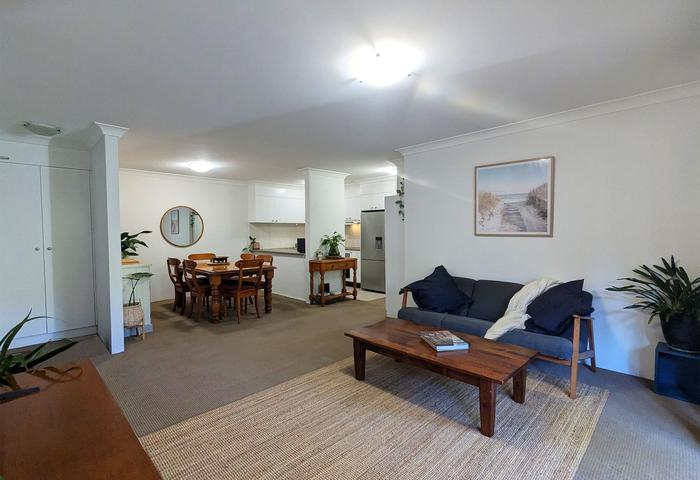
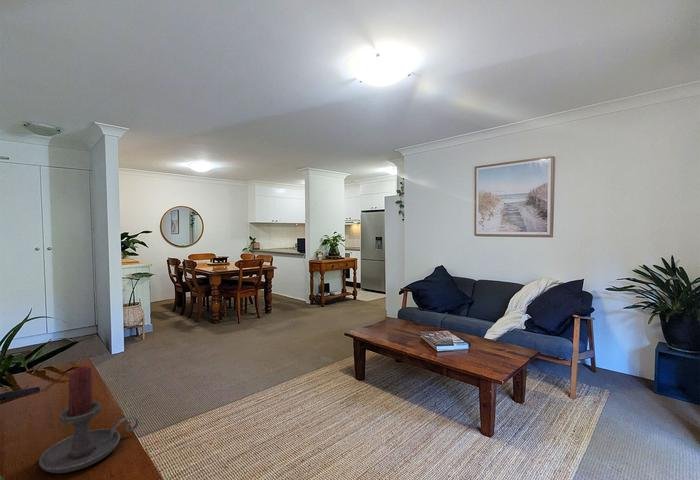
+ candle holder (92, 407)
